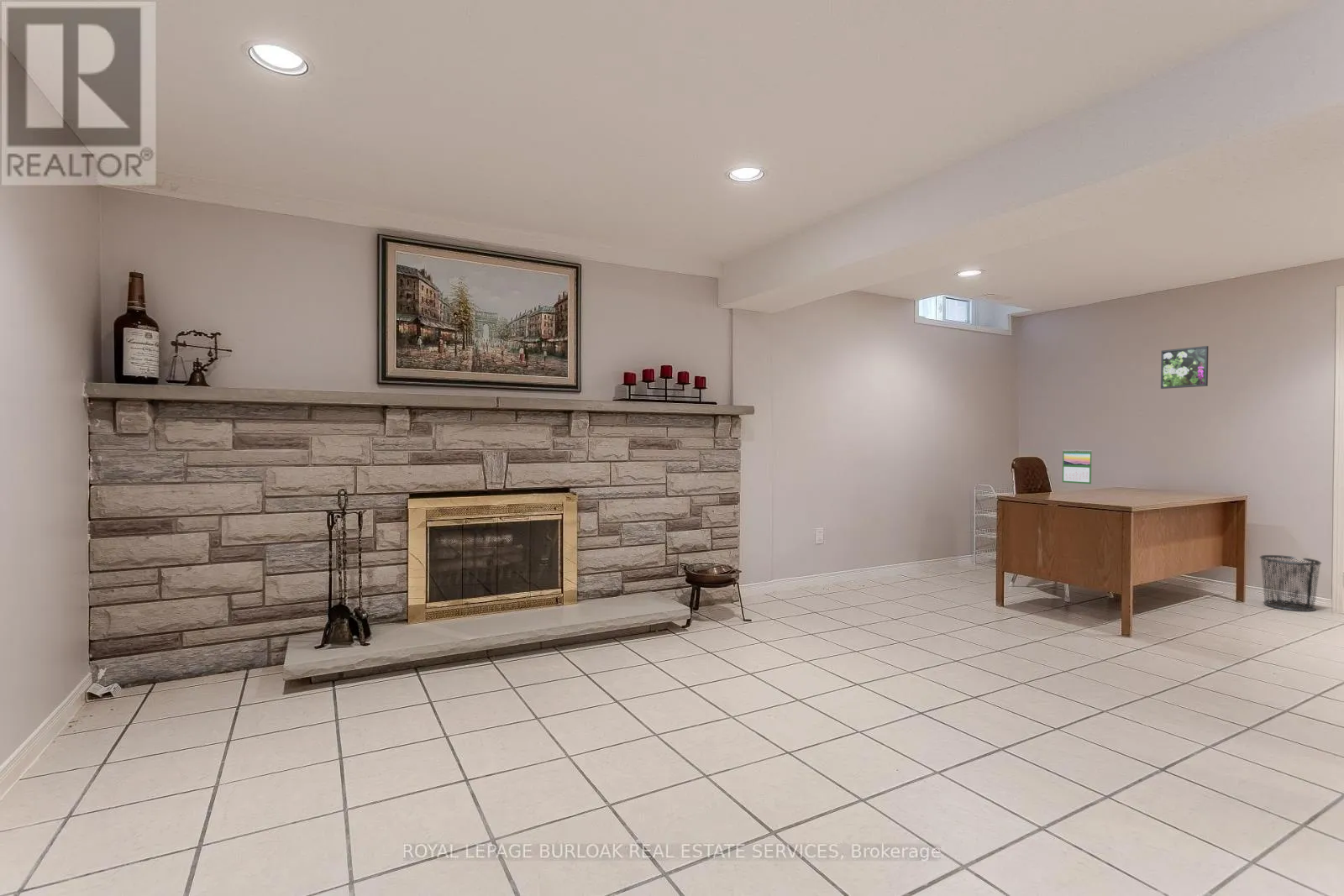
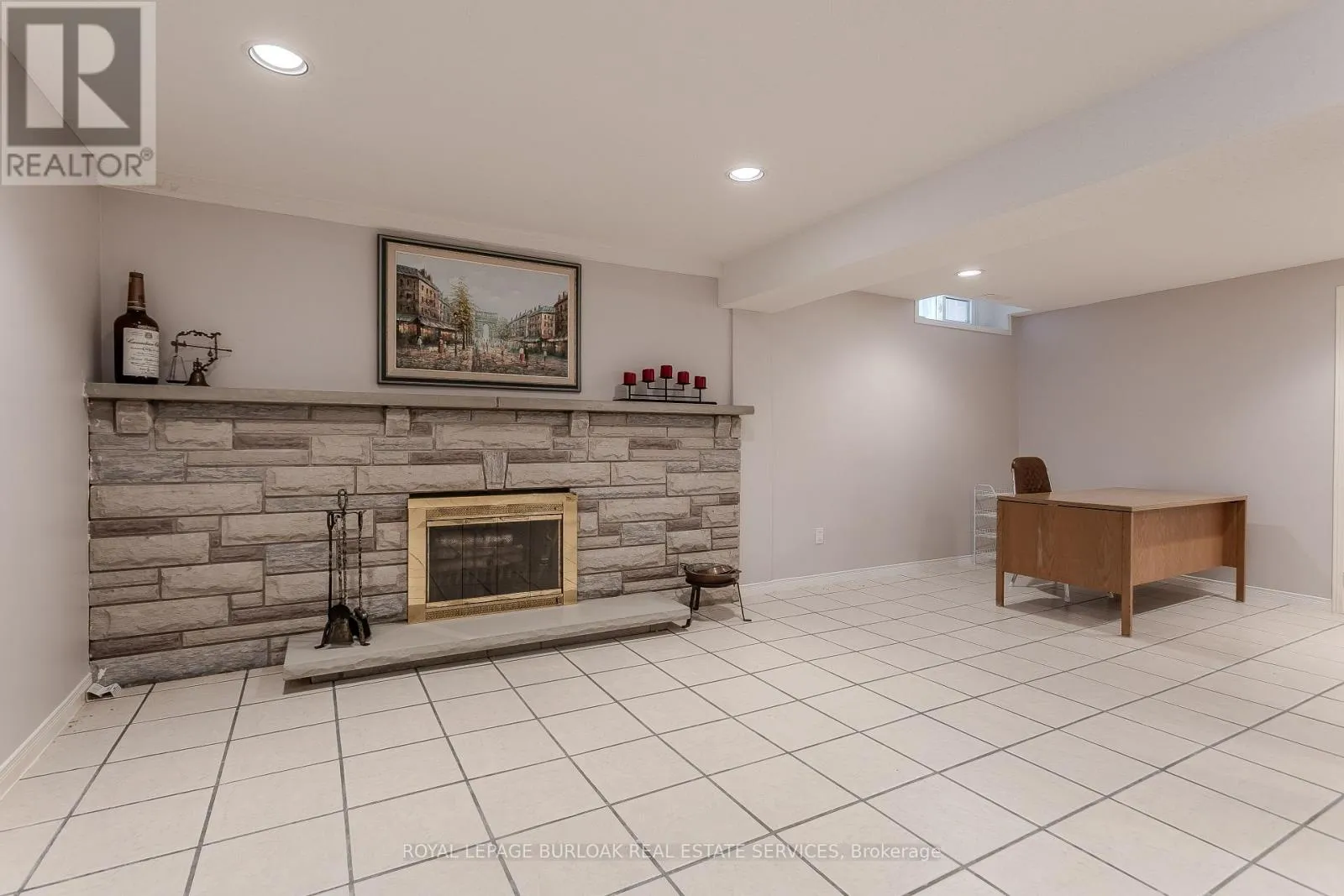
- waste bin (1289, 583)
- calendar (1077, 466)
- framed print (1184, 368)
